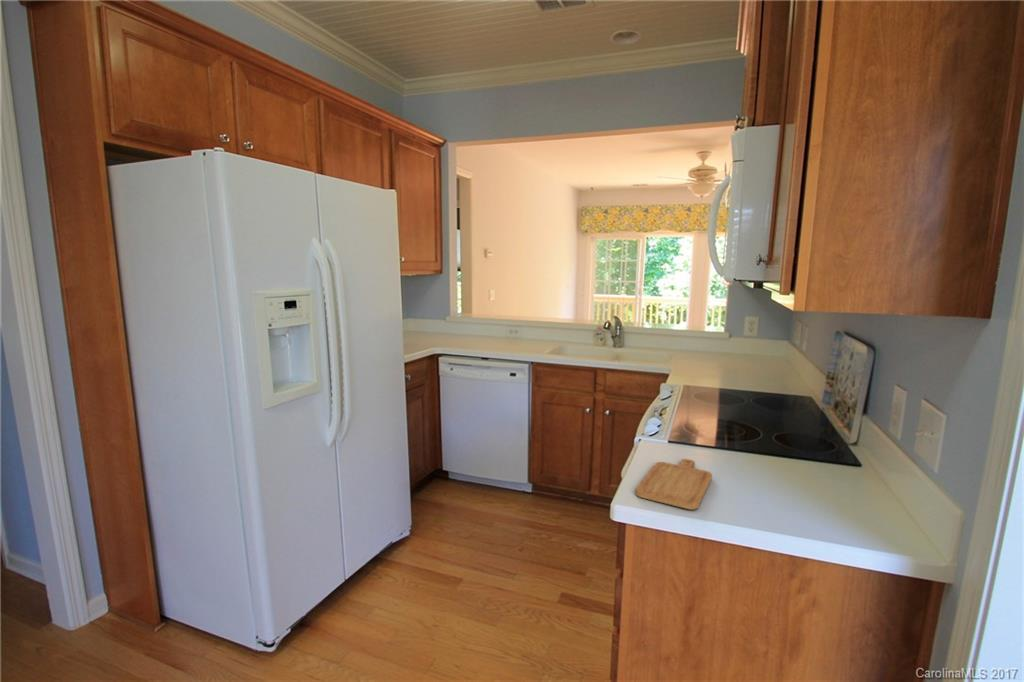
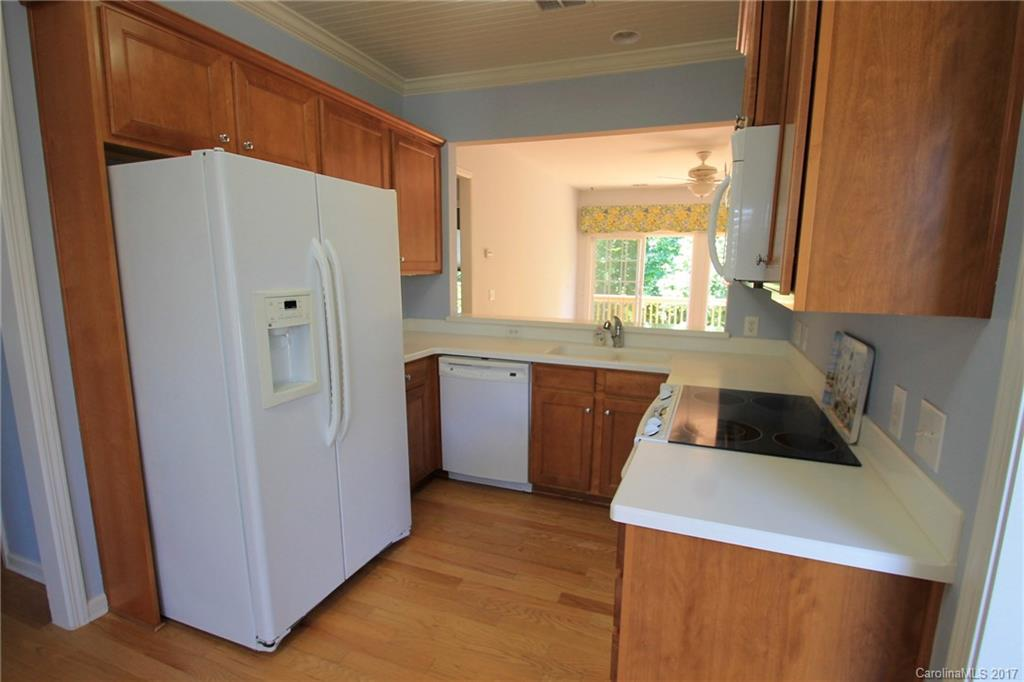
- chopping board (677, 479)
